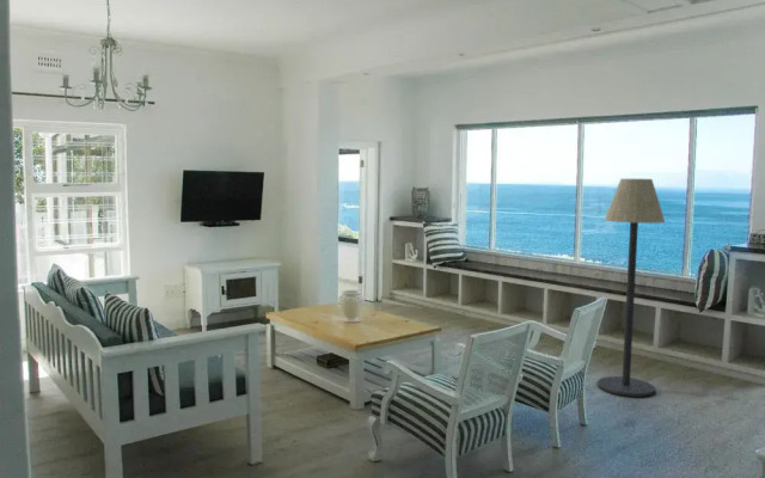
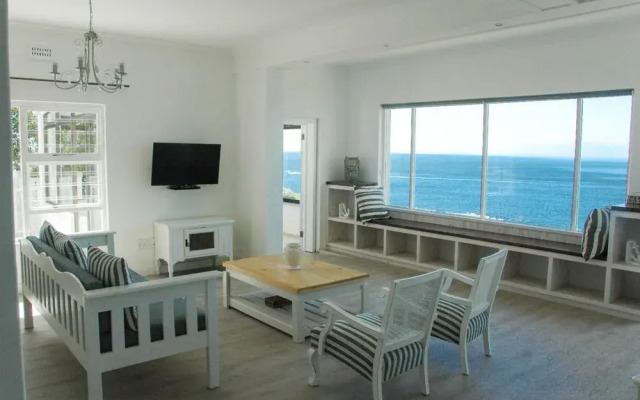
- floor lamp (630, 284)
